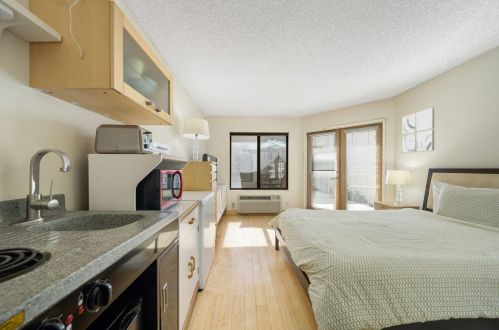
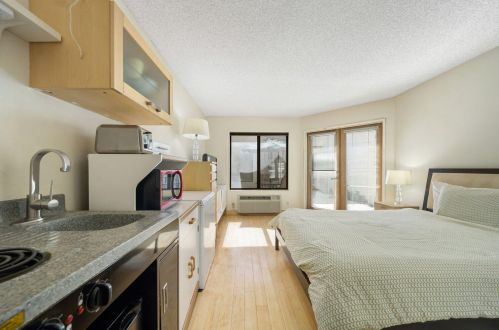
- wall art (416, 131)
